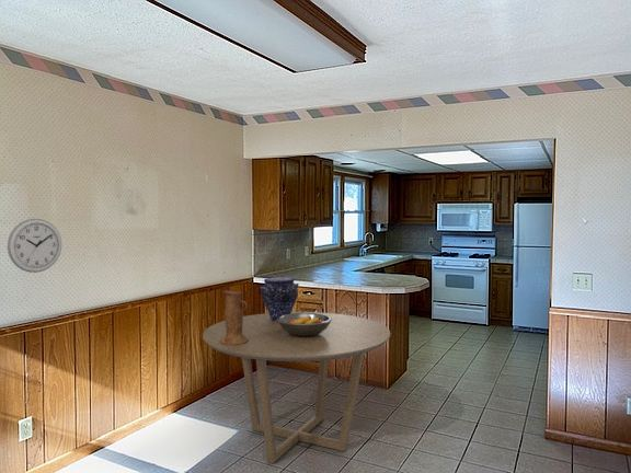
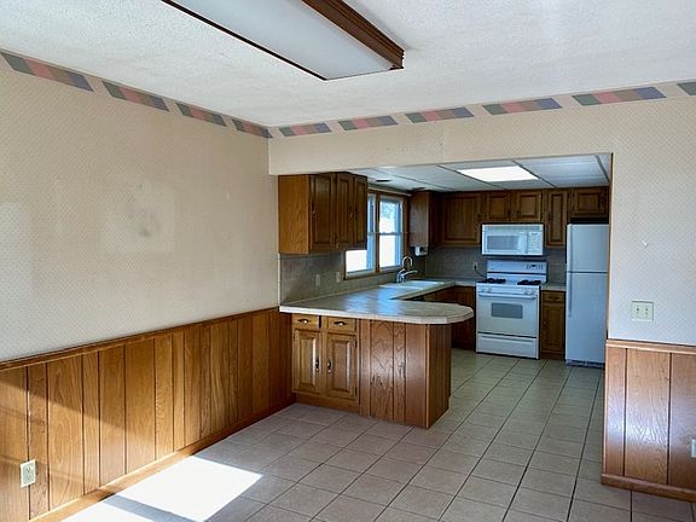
- fruit bowl (303, 323)
- ceramic pitcher (233, 315)
- wall clock (36, 245)
- dining table (318, 384)
- vase (278, 299)
